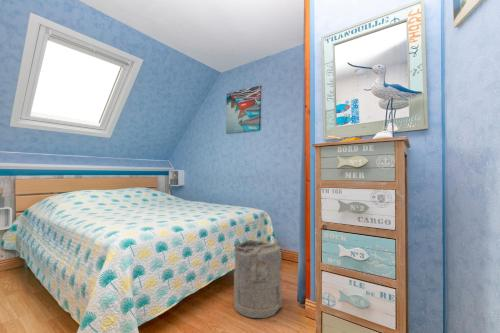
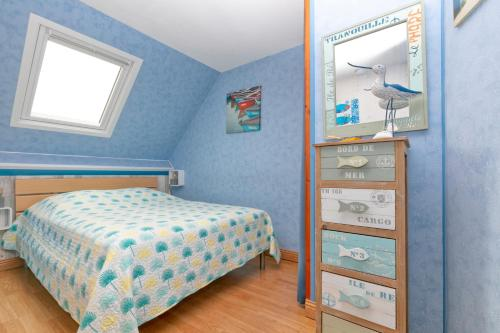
- laundry hamper (260, 273)
